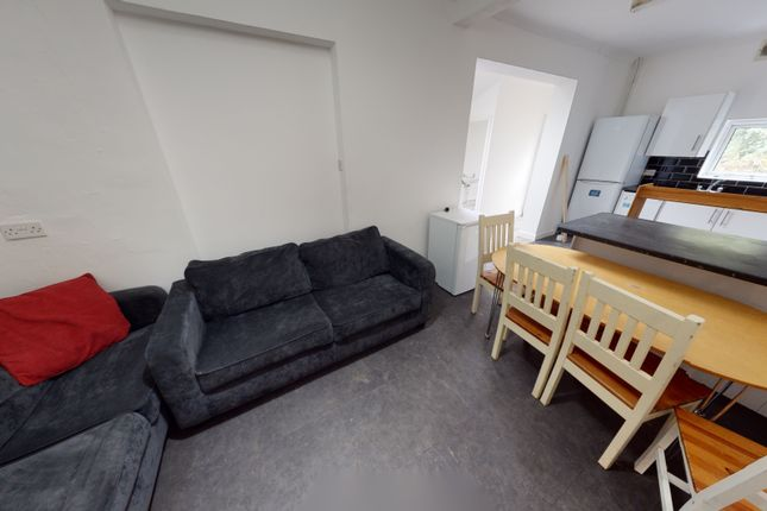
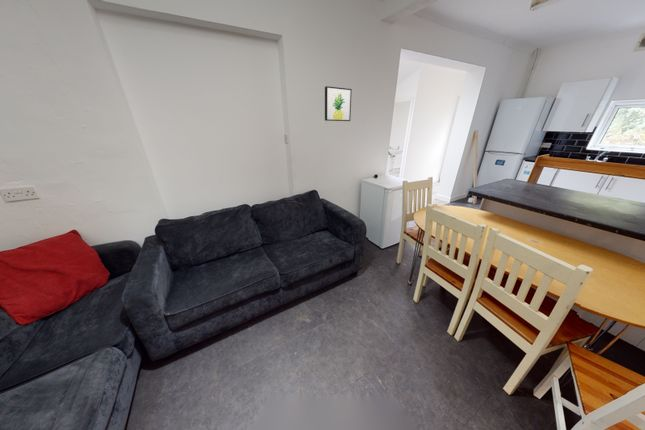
+ wall art (338, 104)
